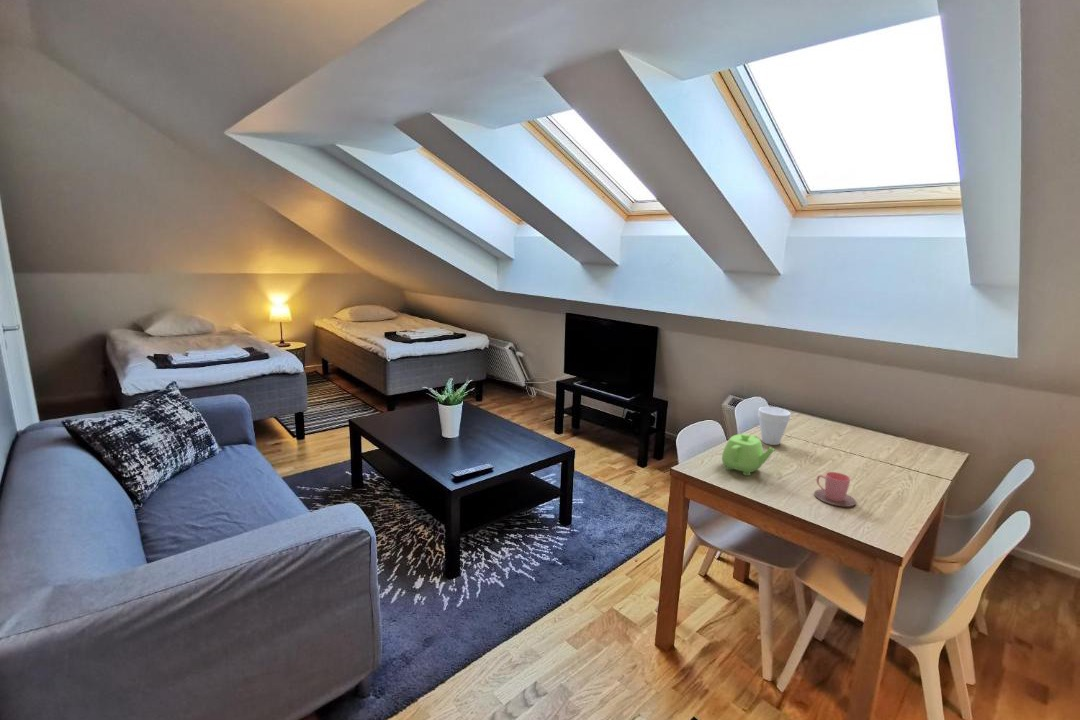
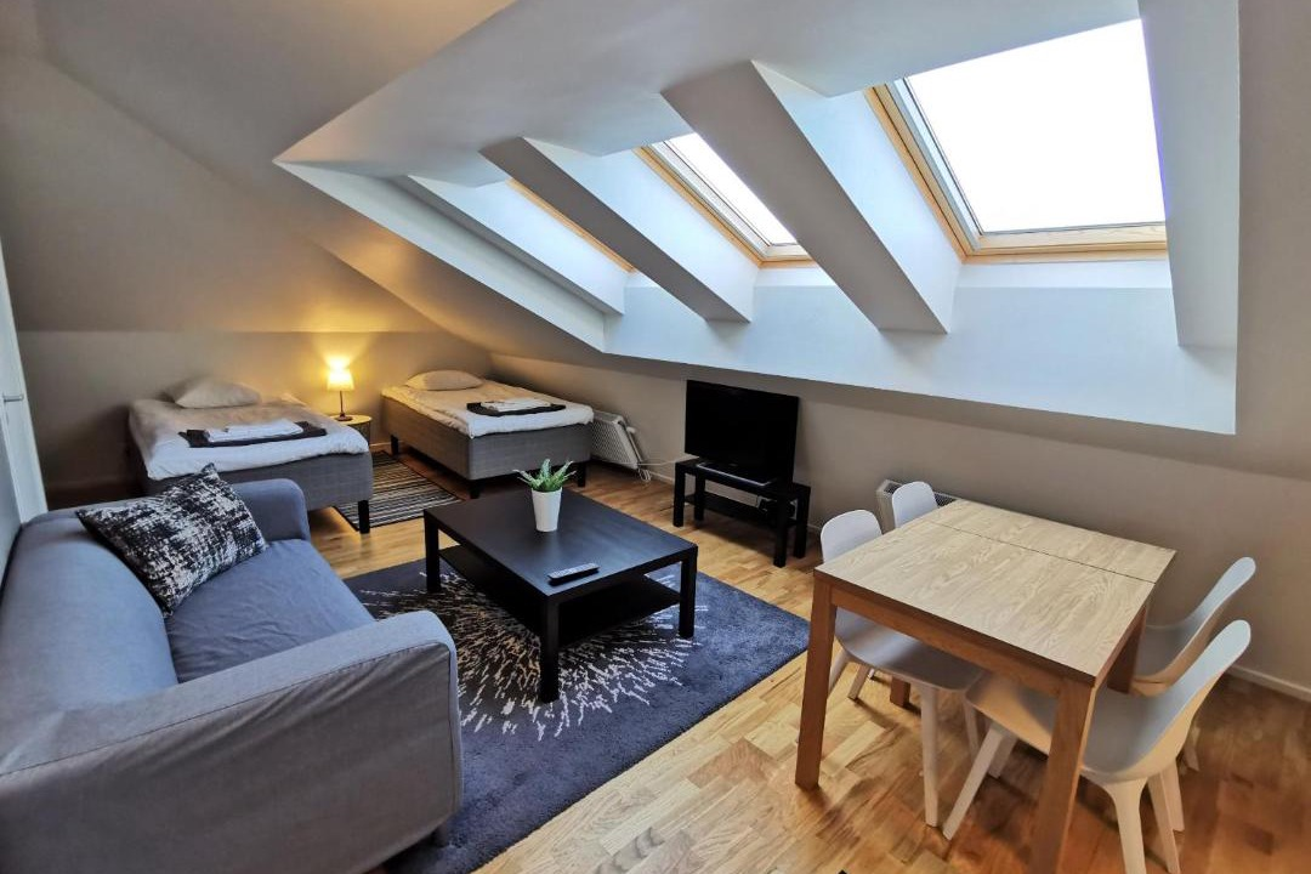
- cup (772, 426)
- teapot (748, 453)
- cup (836, 487)
